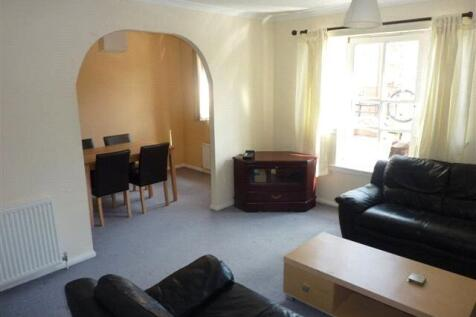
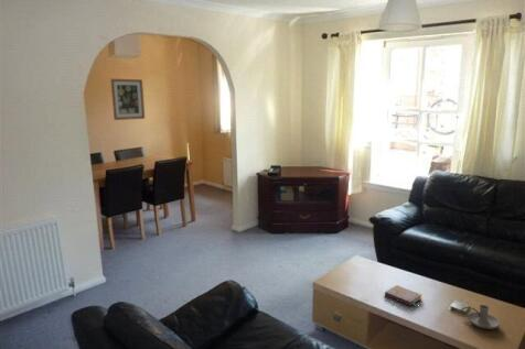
+ wall art (128, 99)
+ candle holder (480, 314)
+ book (403, 295)
